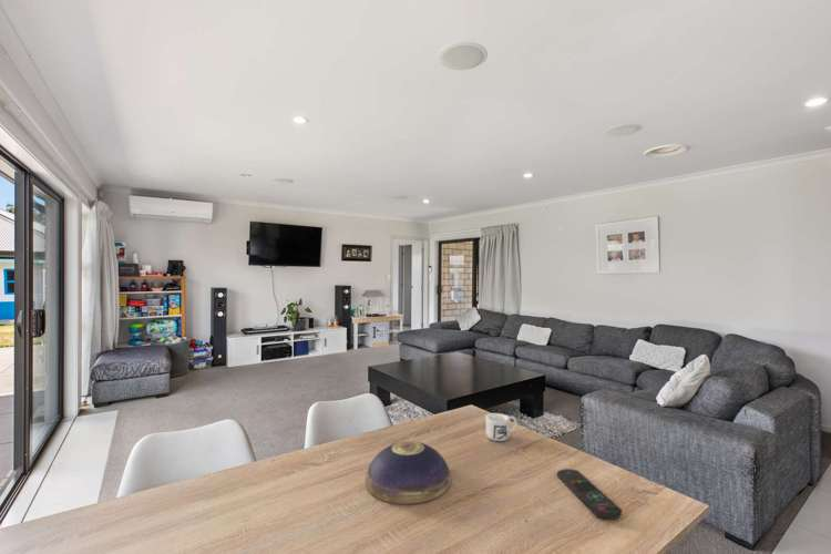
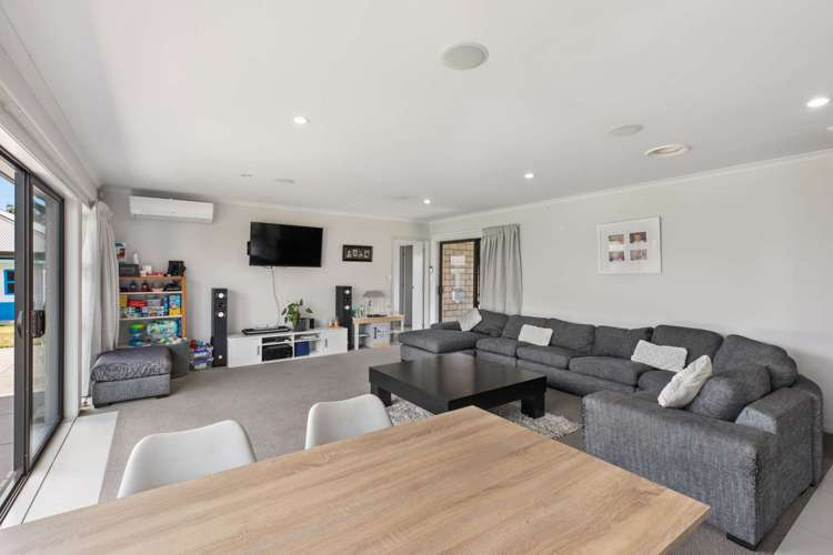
- decorative bowl (408, 462)
- remote control (586, 491)
- mug (502, 427)
